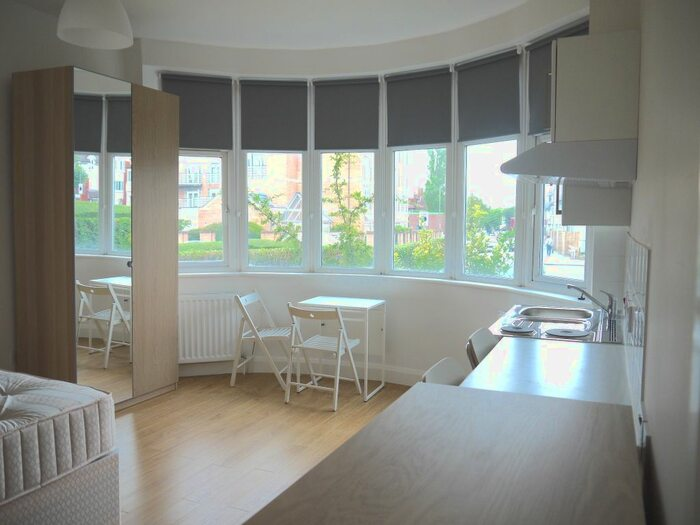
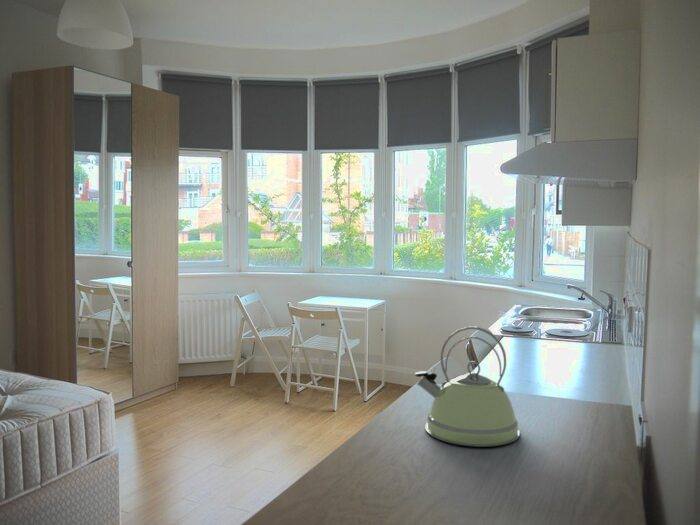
+ kettle (466, 378)
